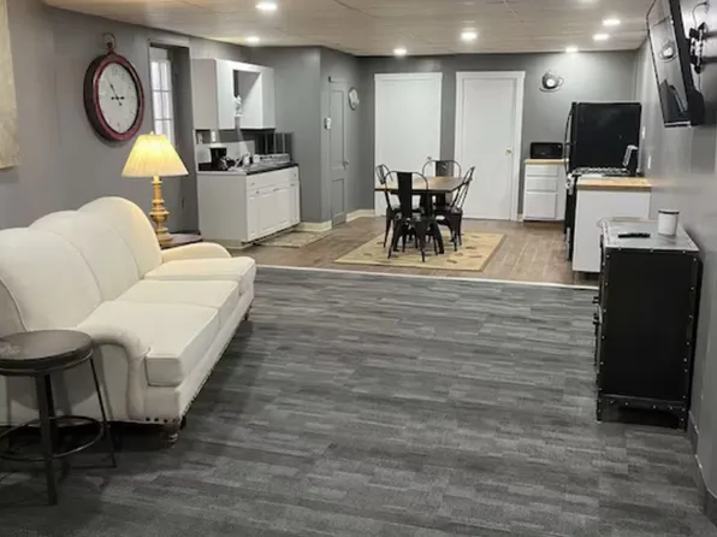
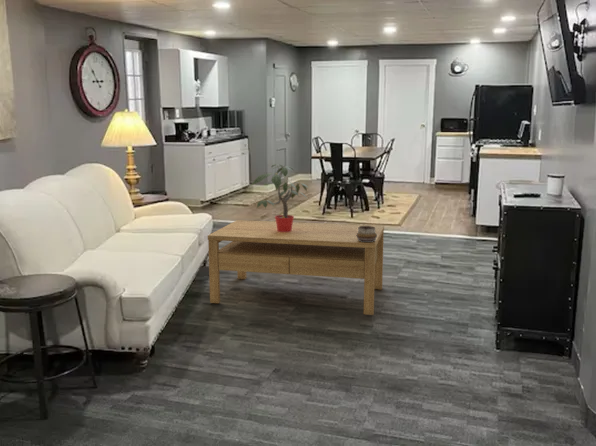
+ decorative bowl (366, 233)
+ potted plant (280, 198)
+ coffee table (299, 263)
